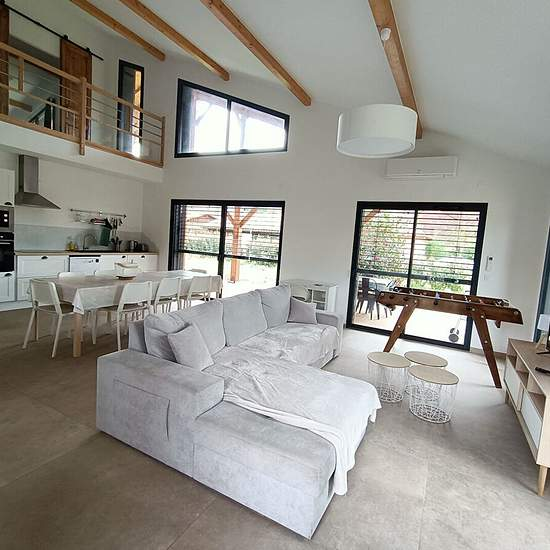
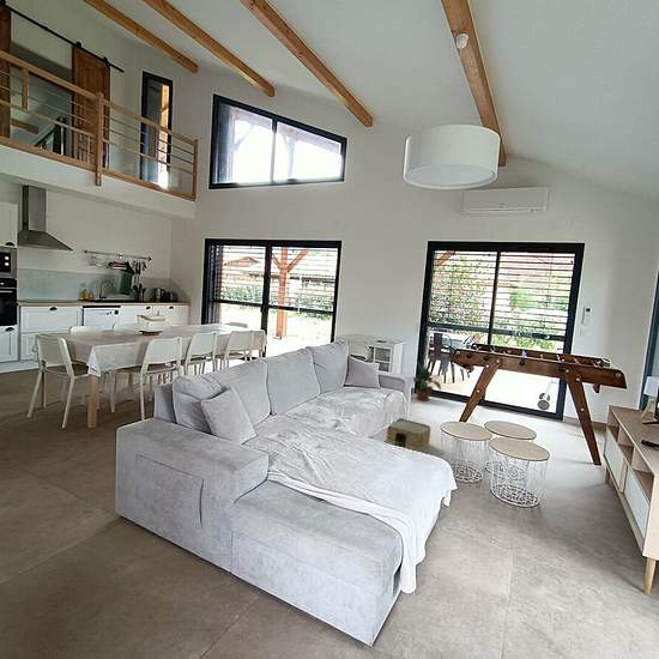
+ woven basket (407, 435)
+ potted plant (424, 380)
